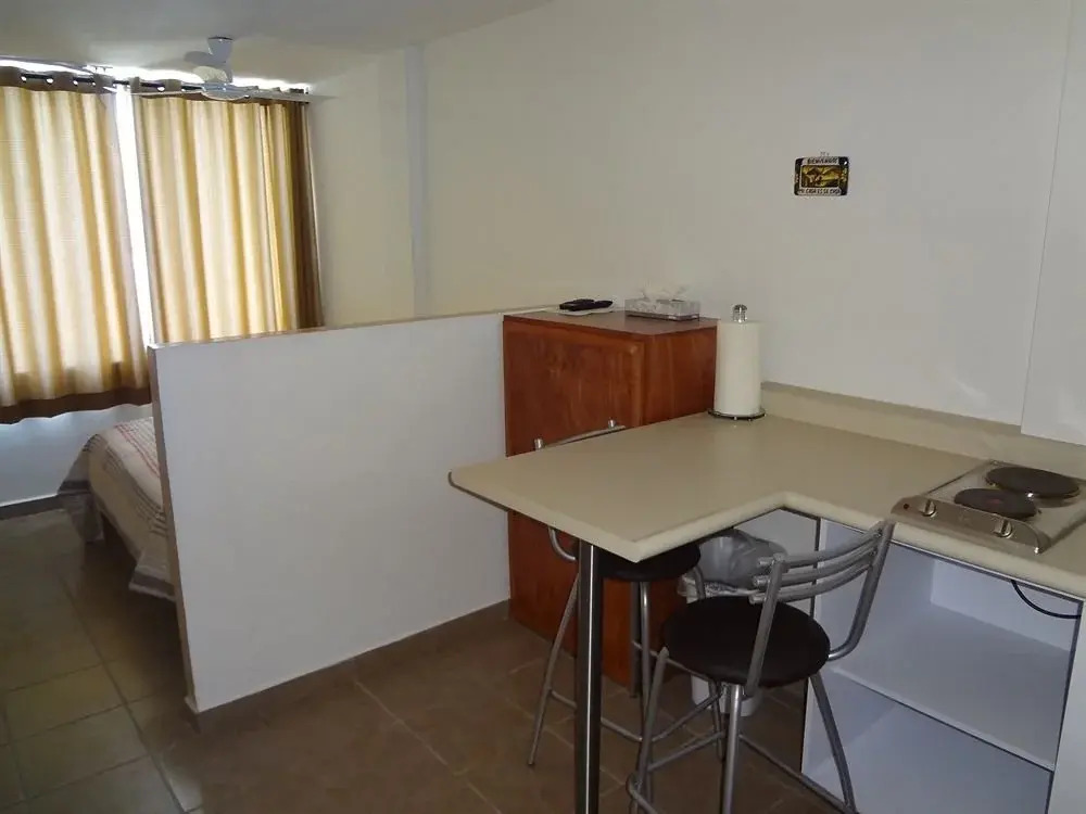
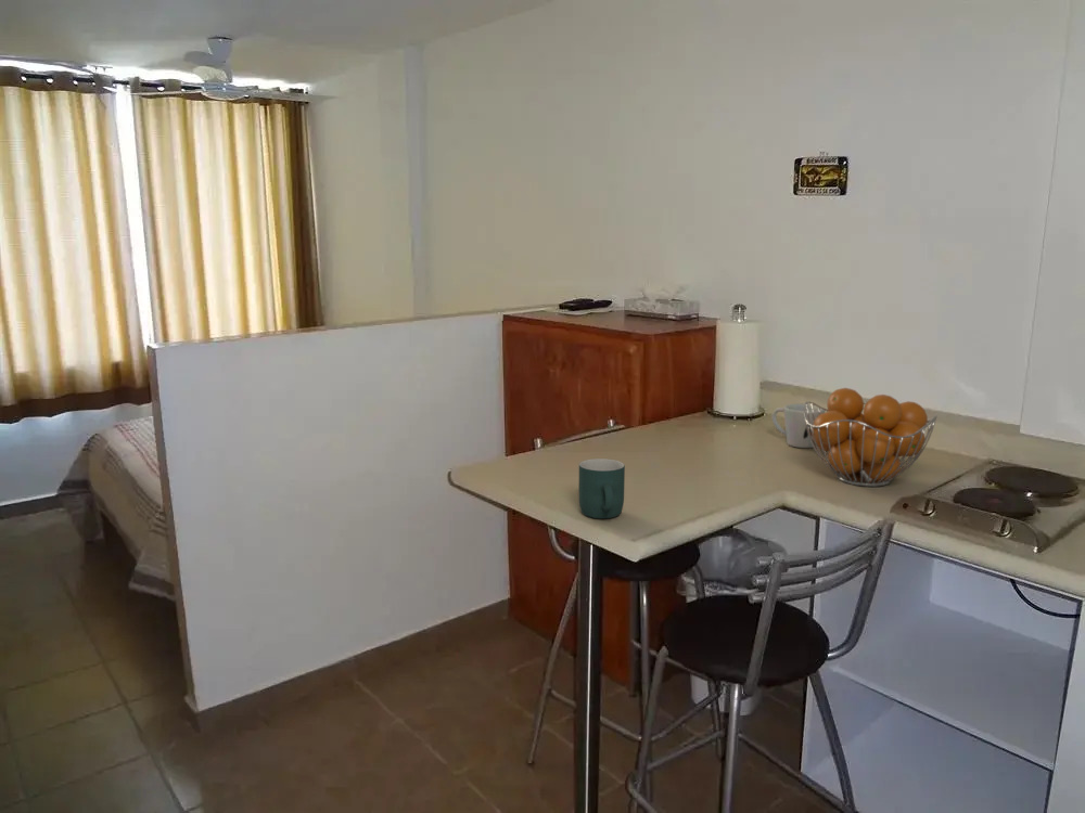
+ mug (795, 424)
+ mug (605, 490)
+ fruit basket (866, 435)
